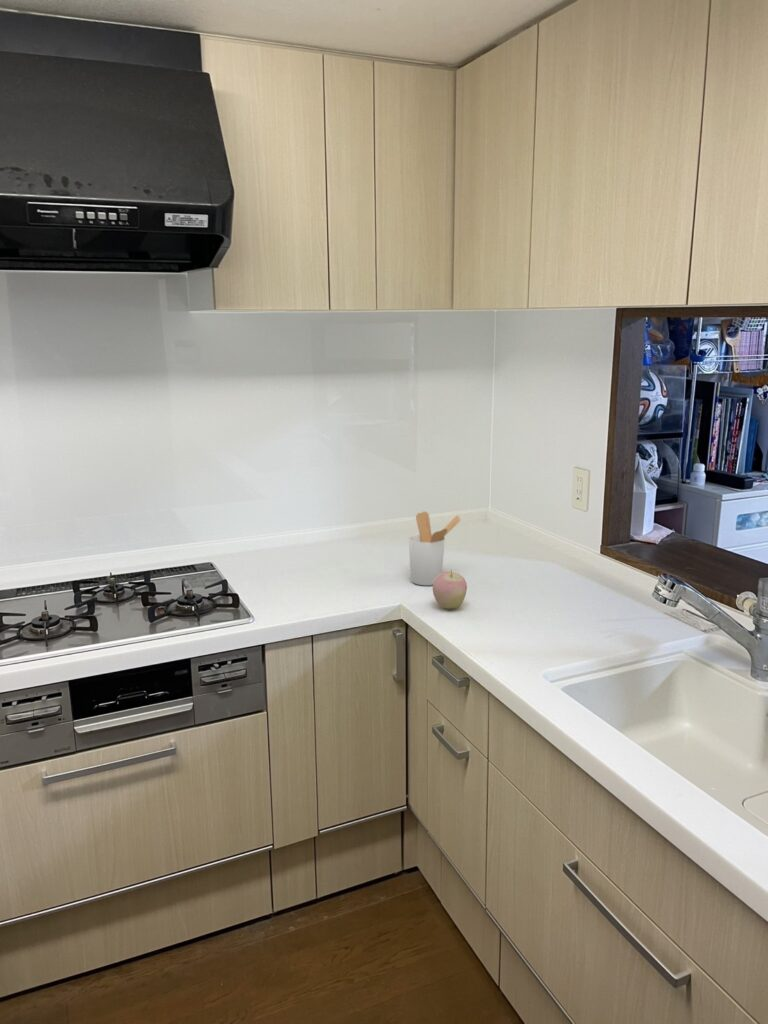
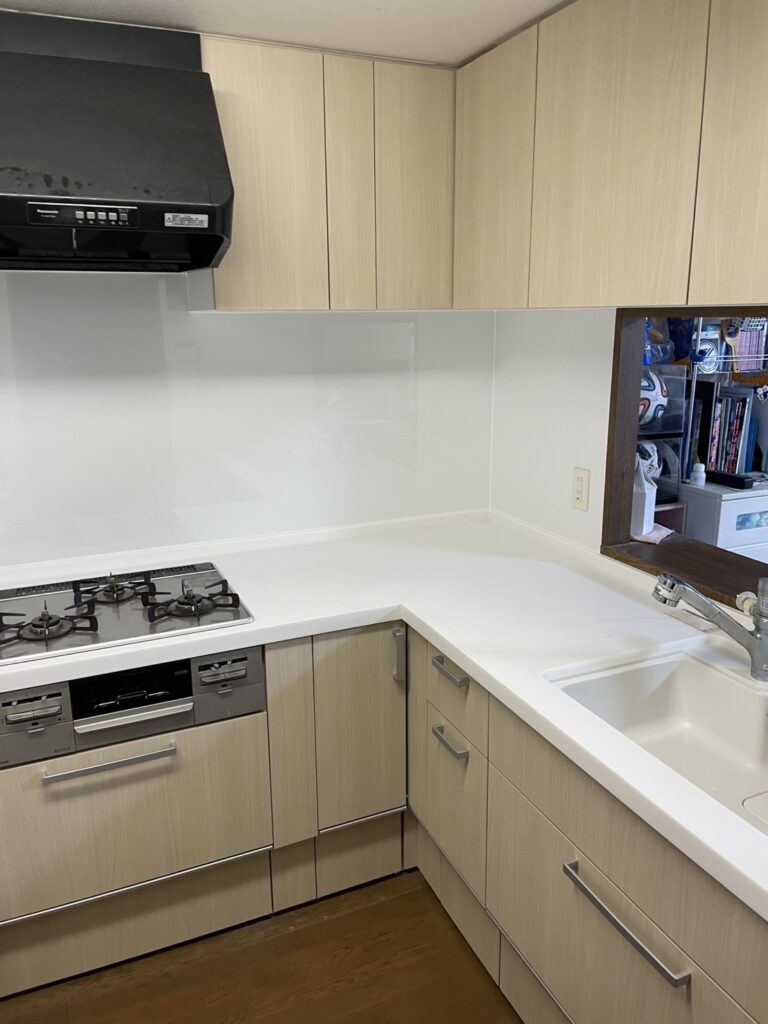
- utensil holder (435, 548)
- apple (449, 588)
